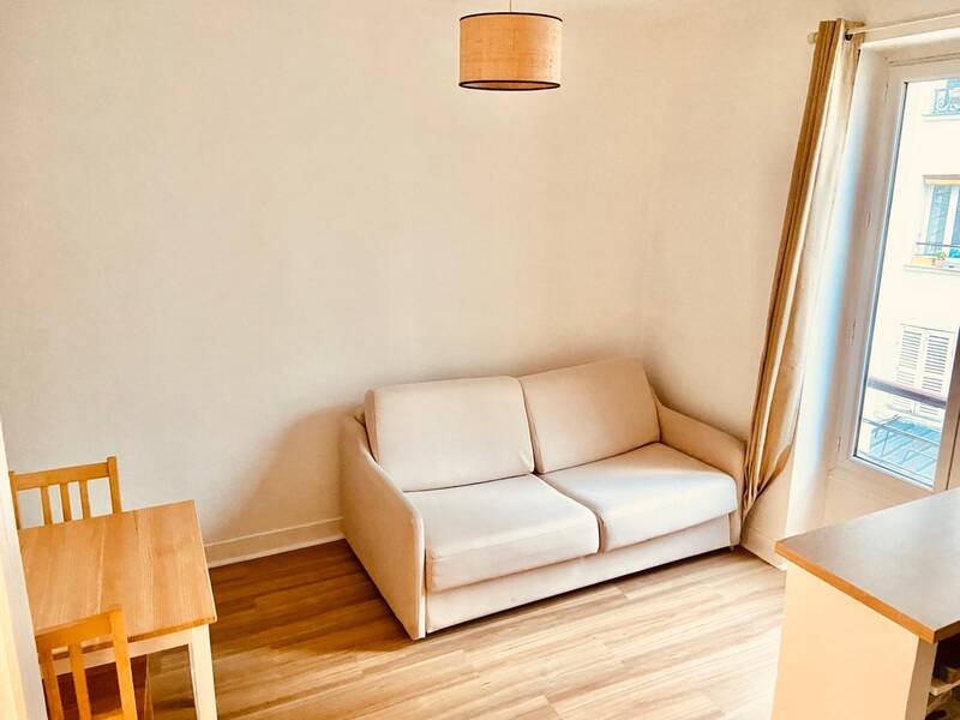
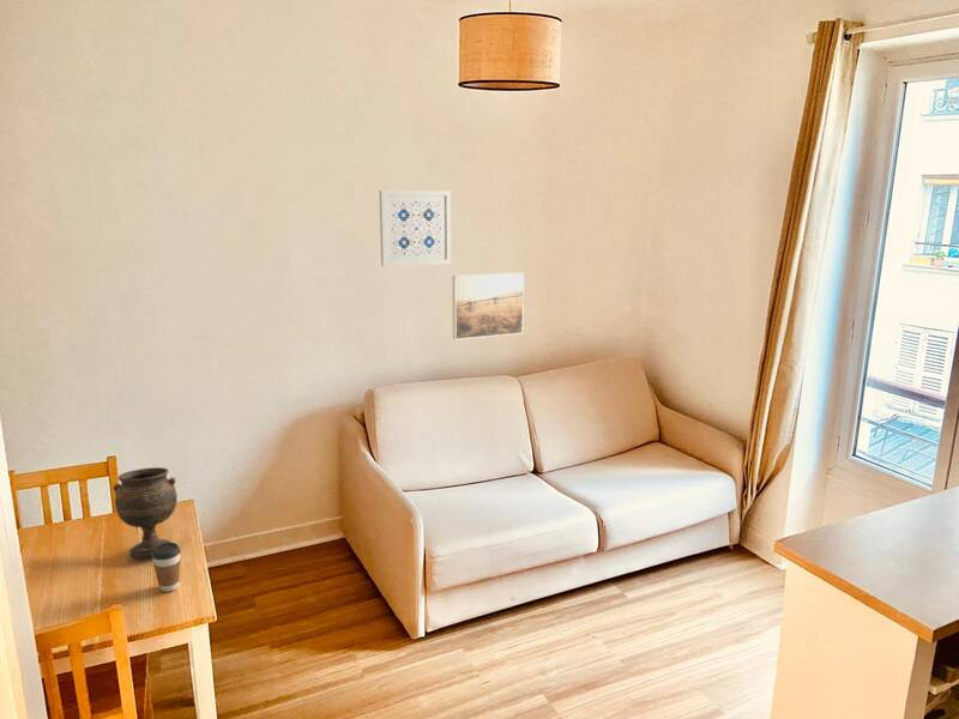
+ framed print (488, 304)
+ wall art (416, 228)
+ goblet (147, 510)
+ coffee cup (167, 567)
